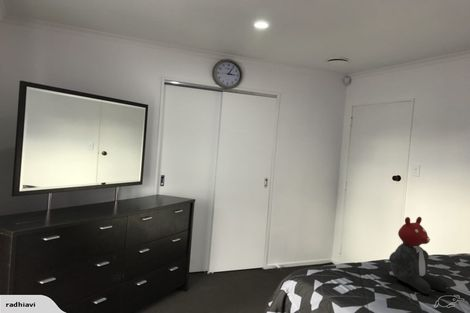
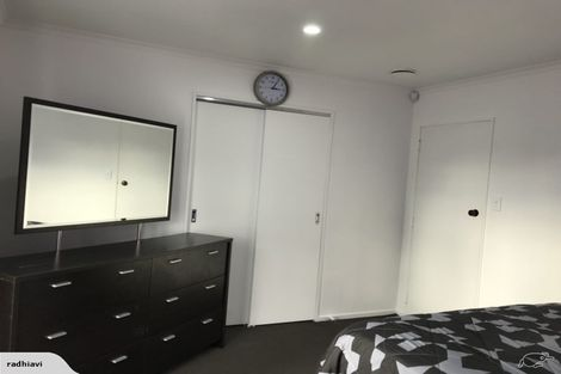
- teddy bear (419, 252)
